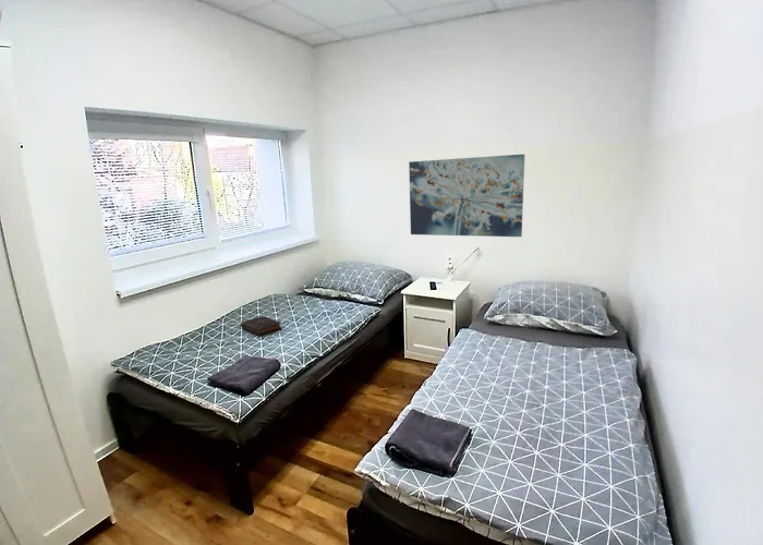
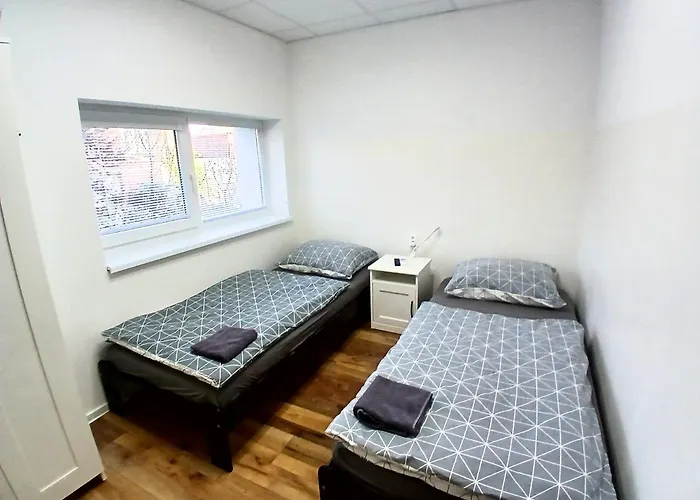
- wall art (462, 197)
- book (261, 325)
